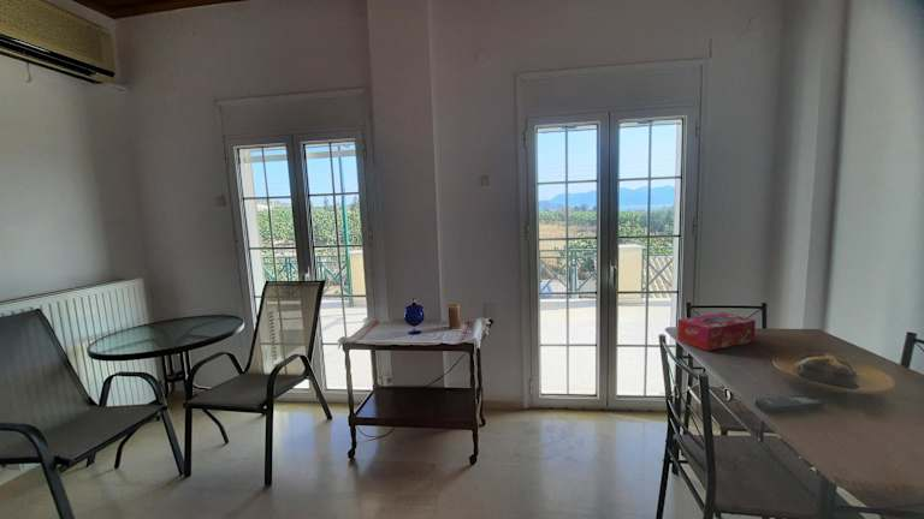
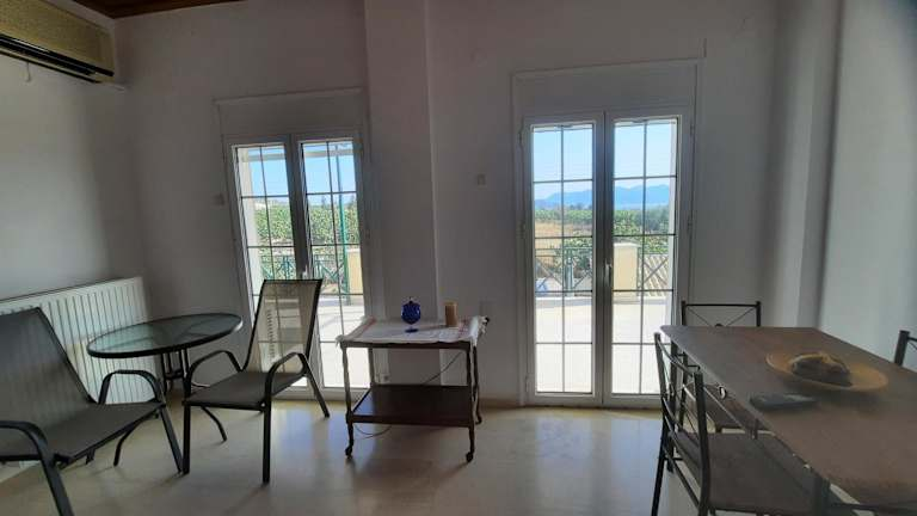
- tissue box (715, 330)
